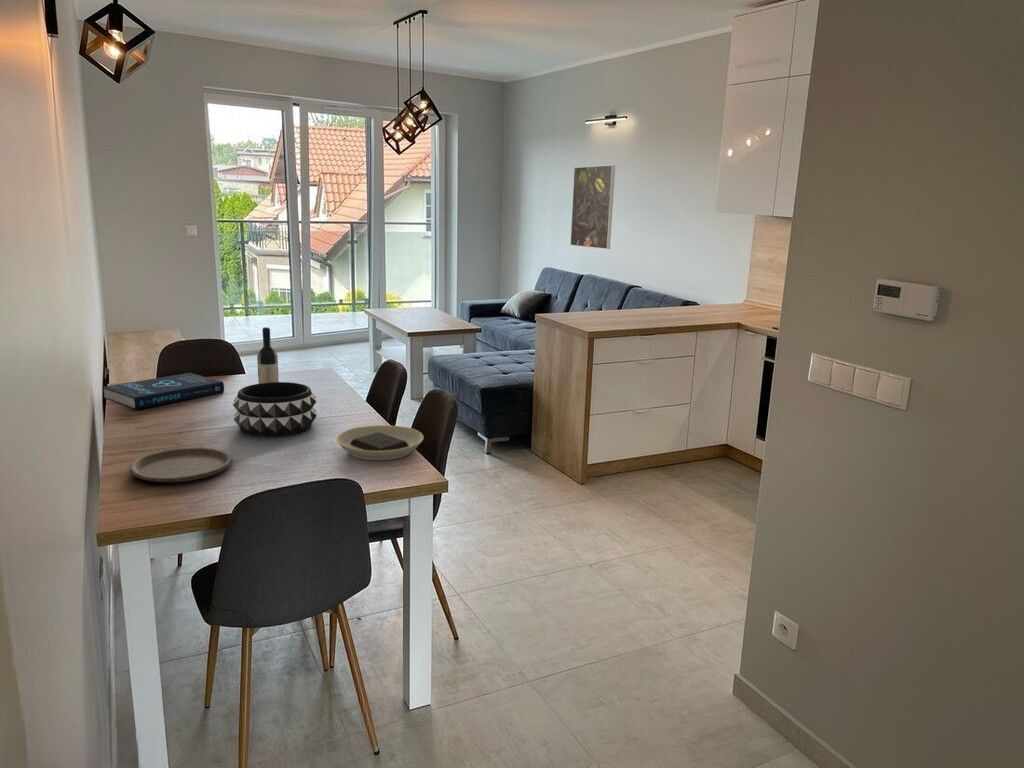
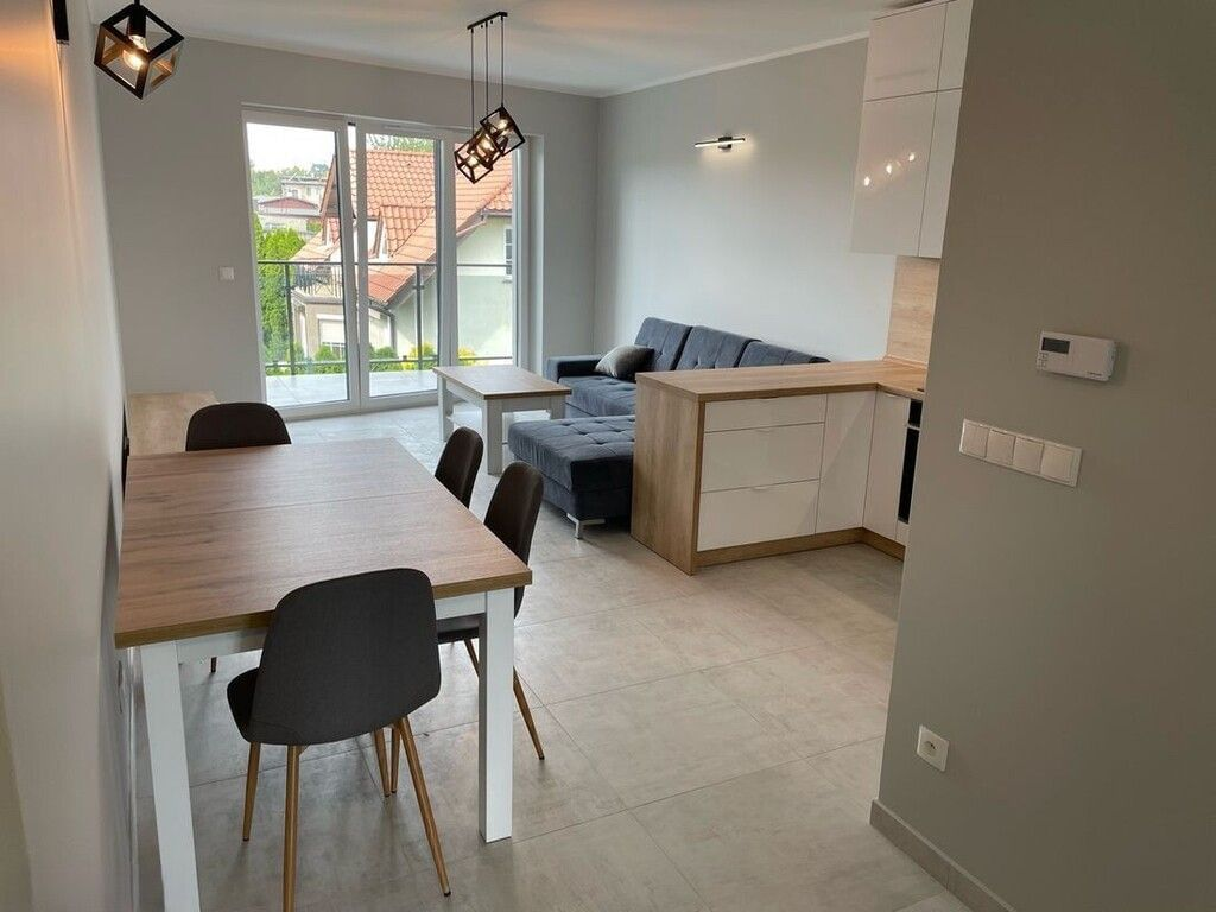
- plate (380, 443)
- decorative bowl (275, 408)
- wine bottle (267, 365)
- book (165, 389)
- plate (182, 465)
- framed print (591, 207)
